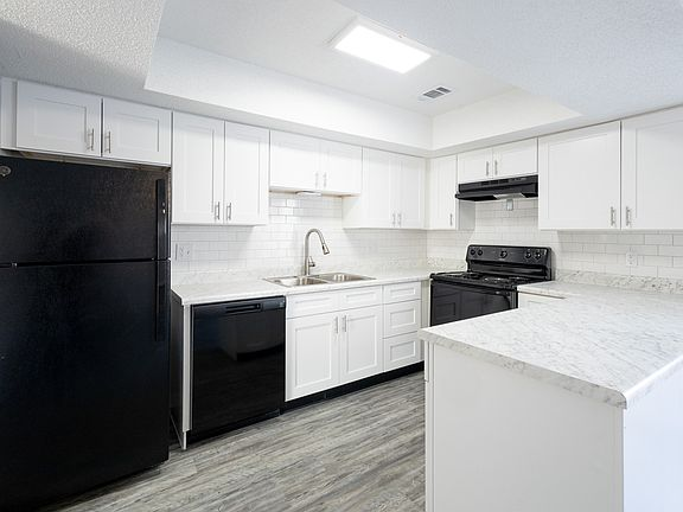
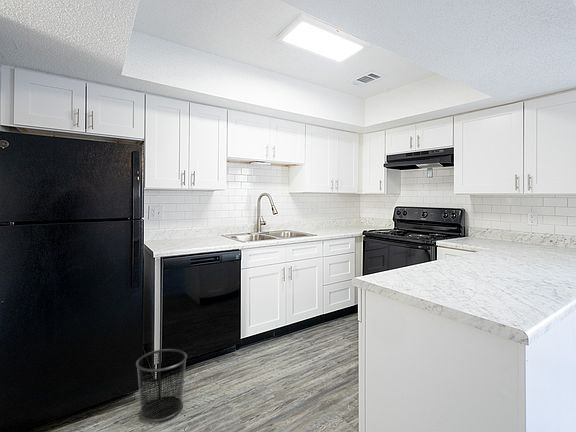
+ waste bin (161, 383)
